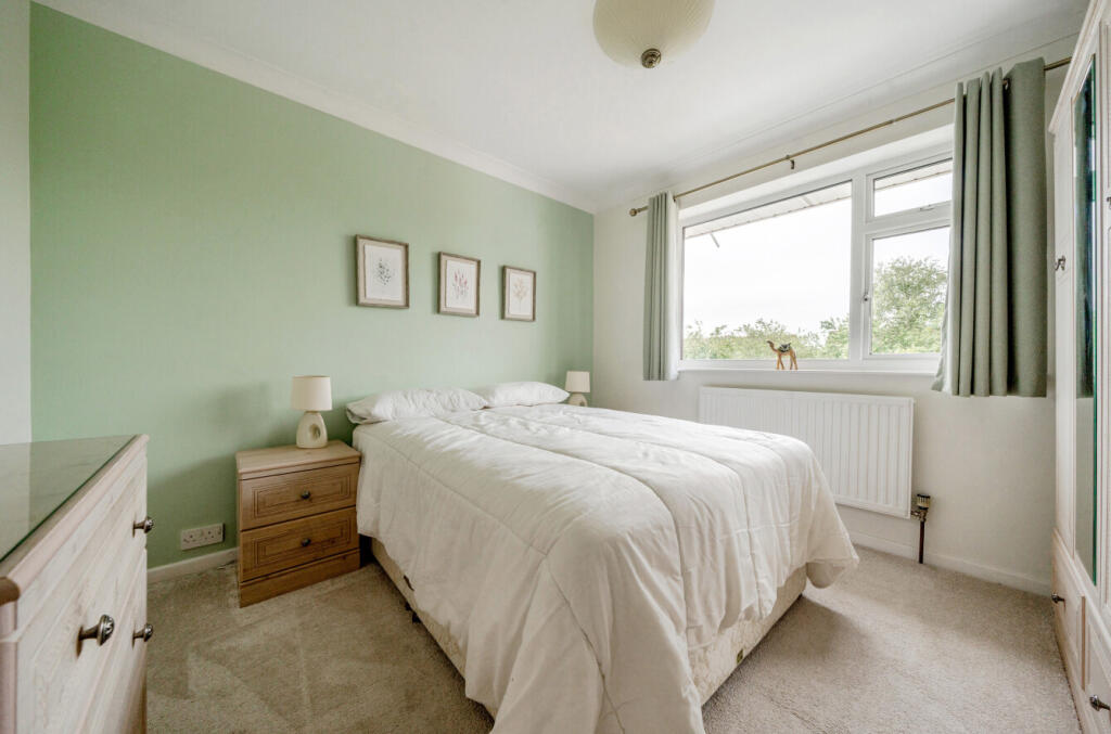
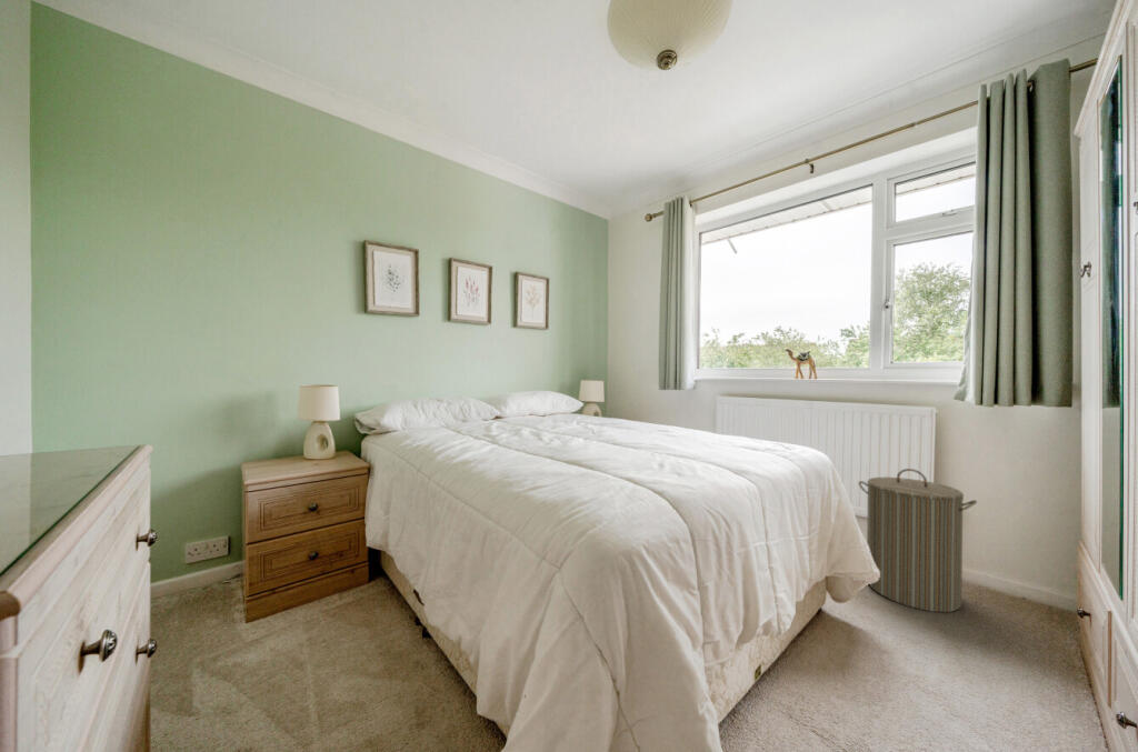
+ laundry hamper (912, 530)
